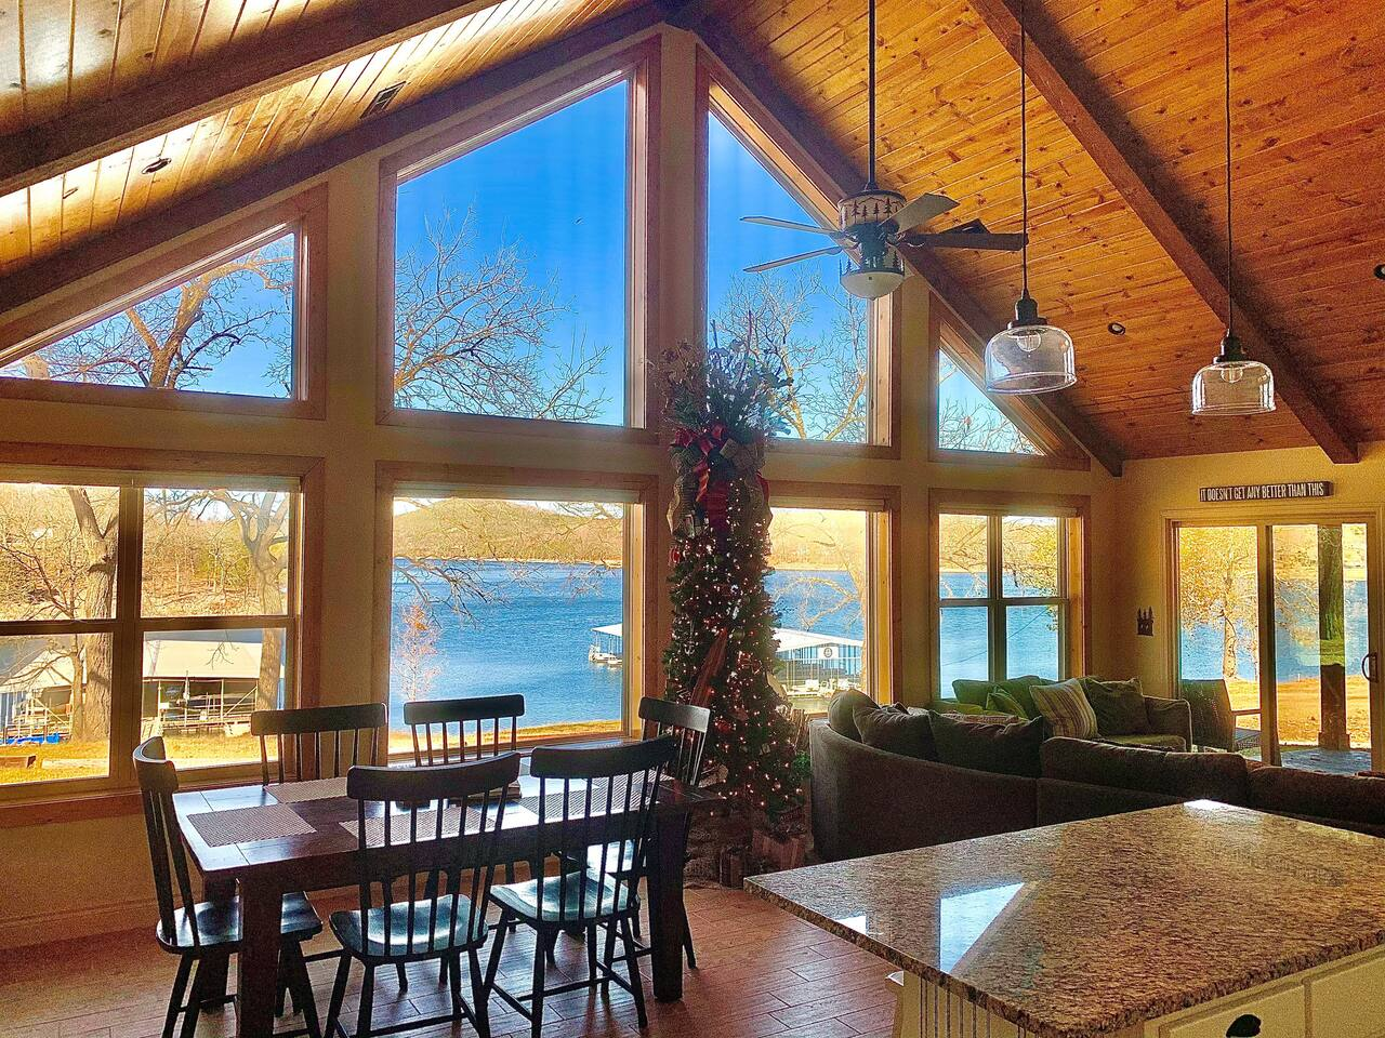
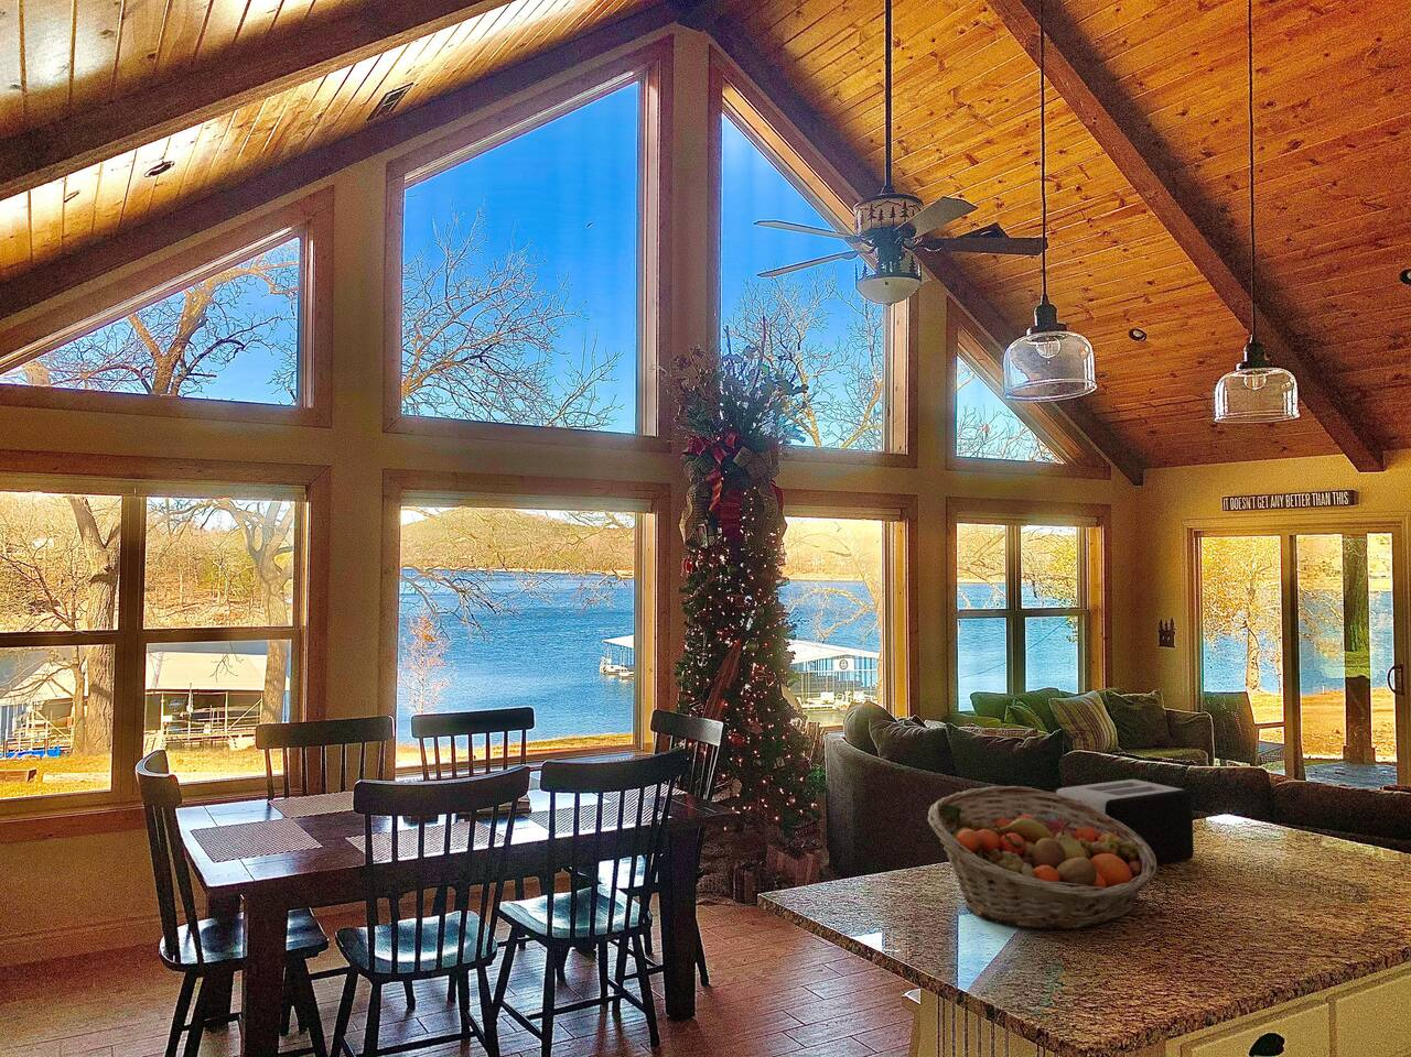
+ toaster (1122, 823)
+ fruit basket (1040, 854)
